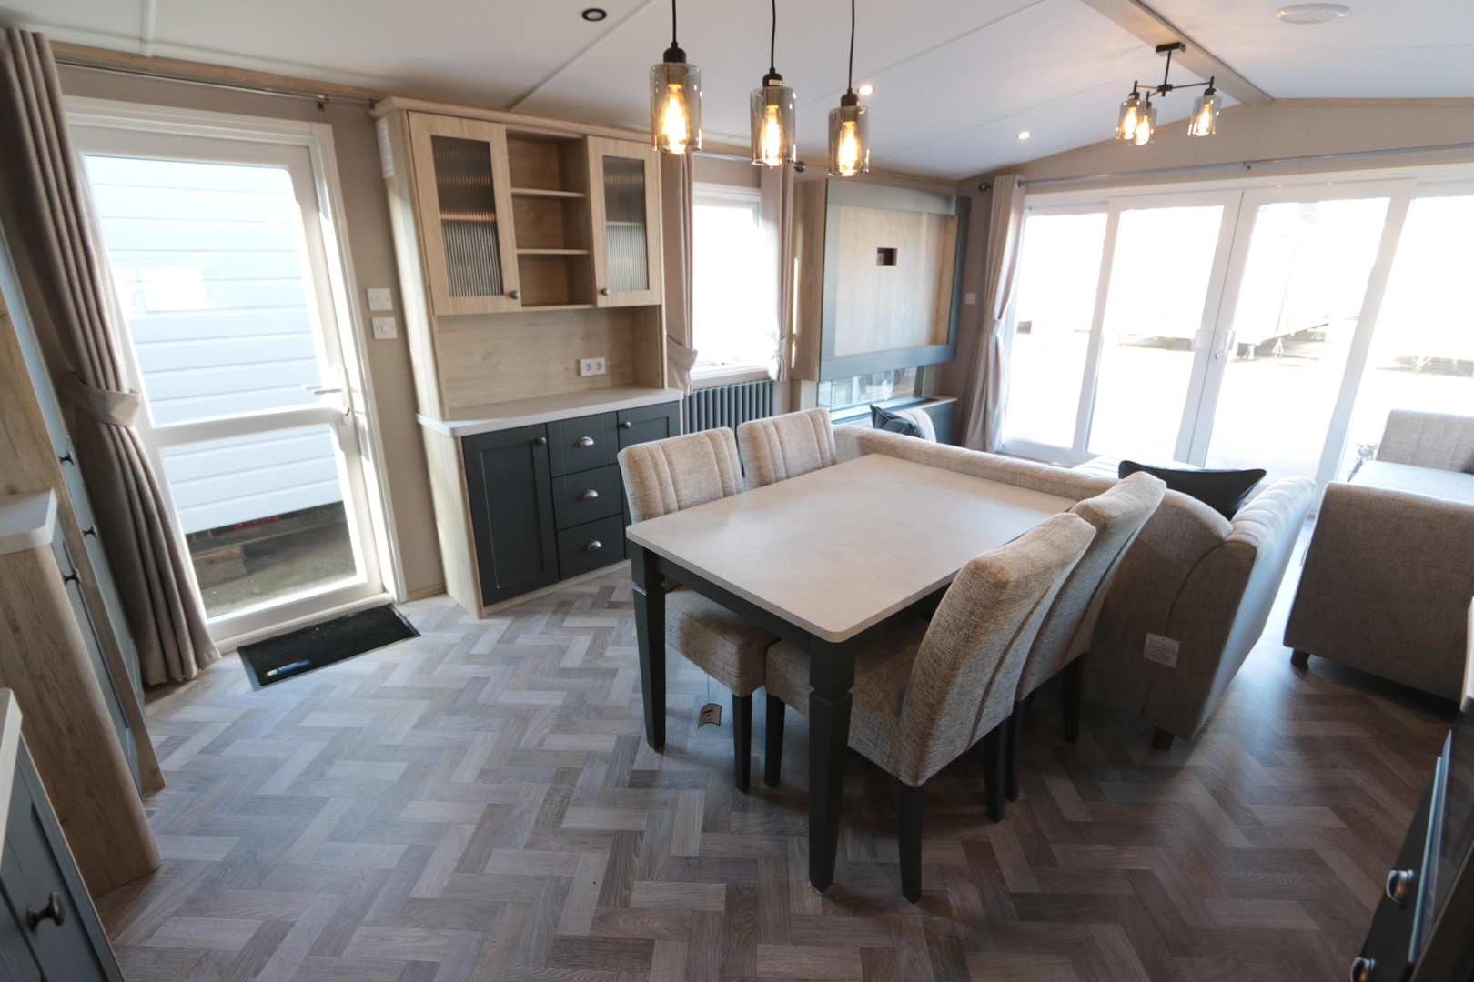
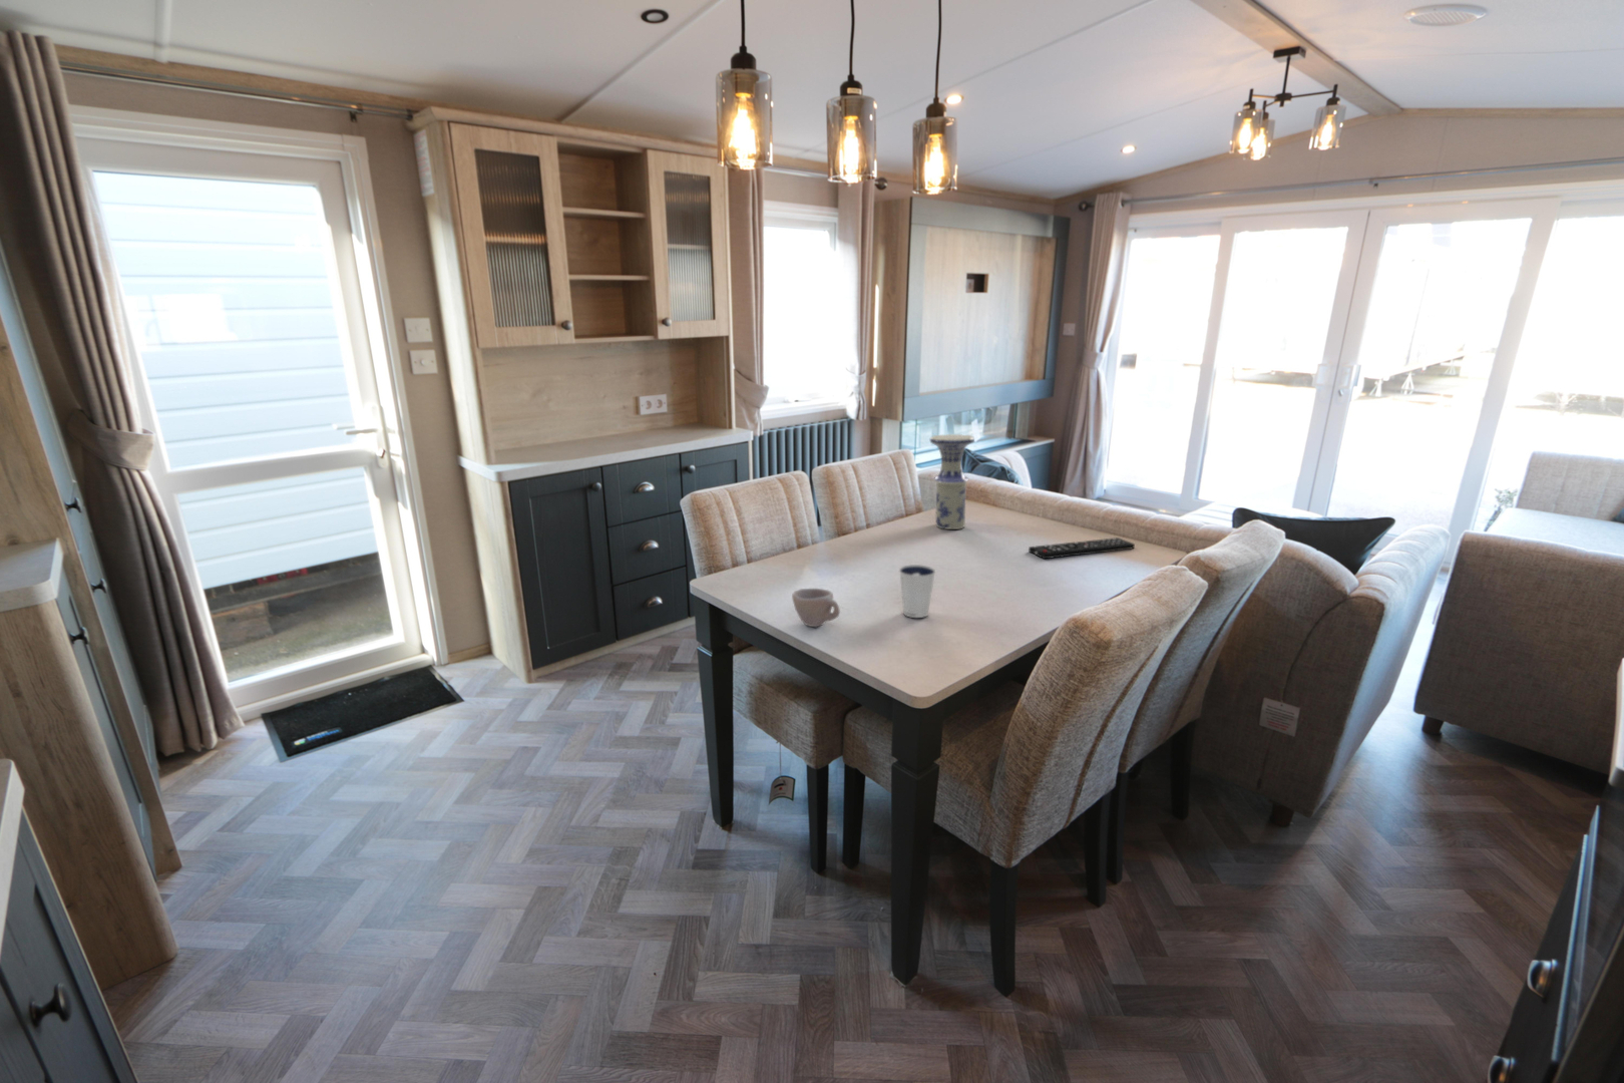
+ vase (950, 481)
+ cup (818, 609)
+ dixie cup (916, 591)
+ remote control (1080, 546)
